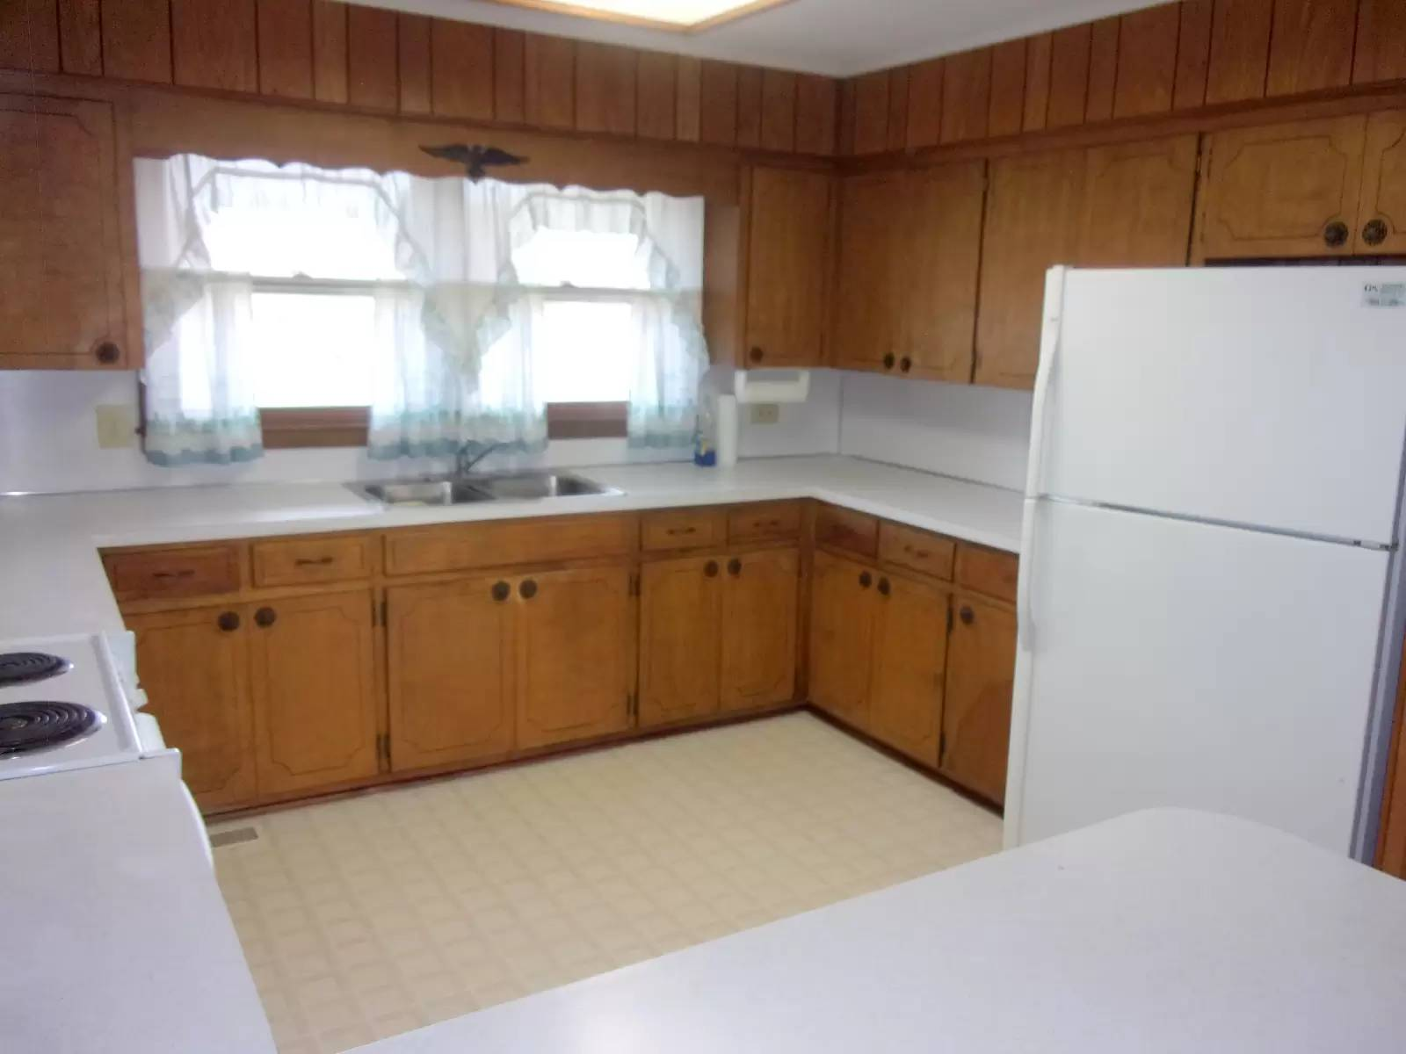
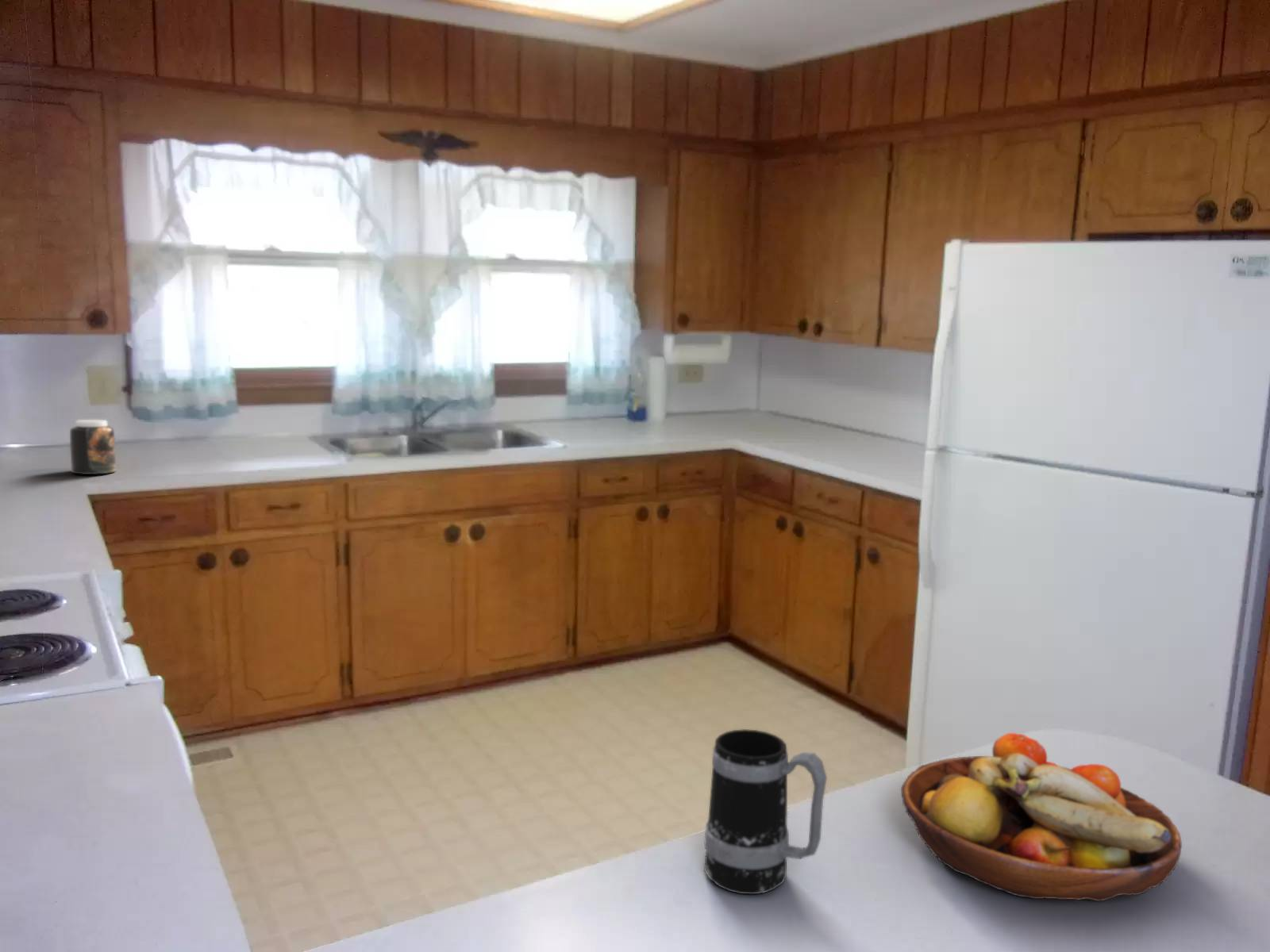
+ mug (764, 812)
+ jar (92, 446)
+ fruit bowl (1039, 798)
